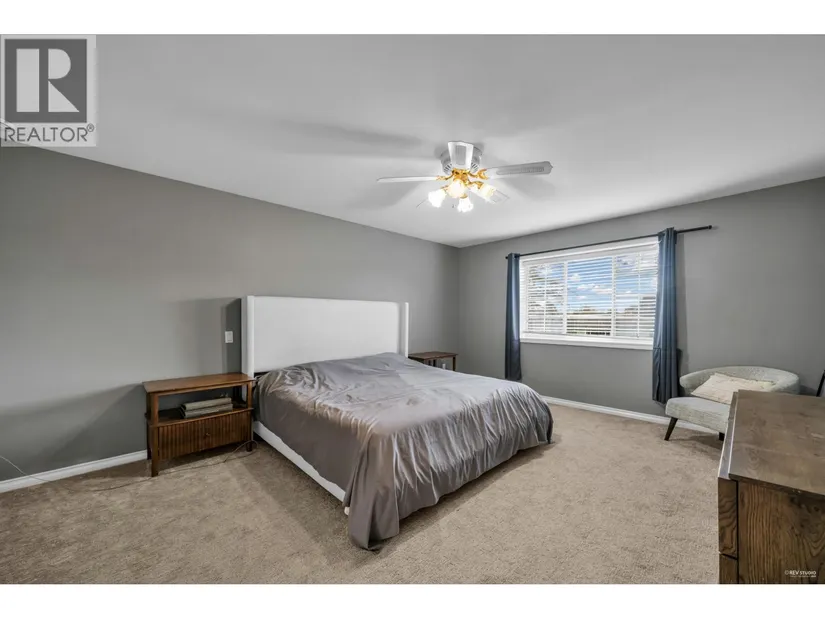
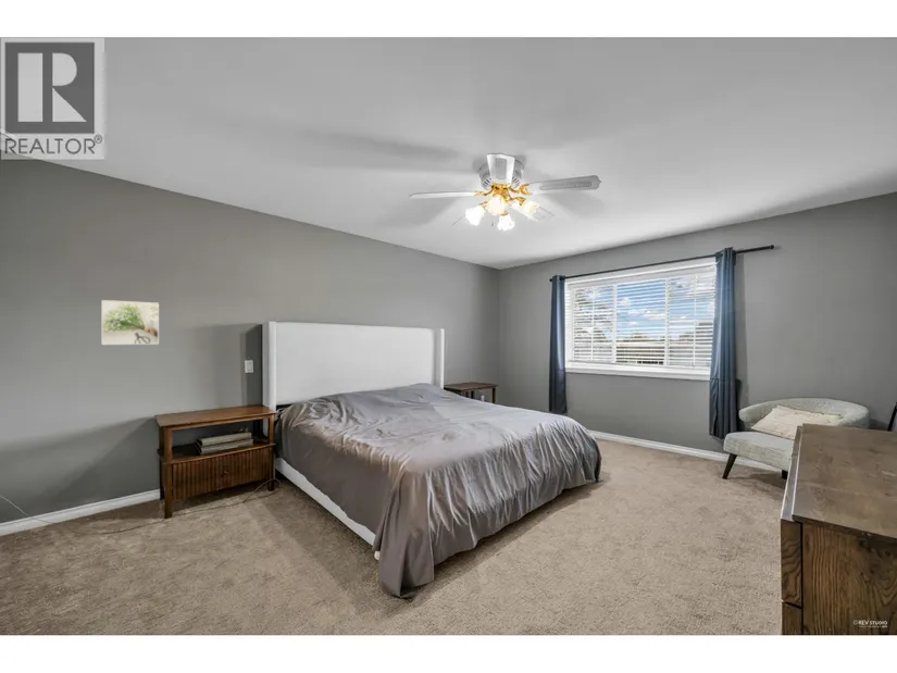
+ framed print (130, 323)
